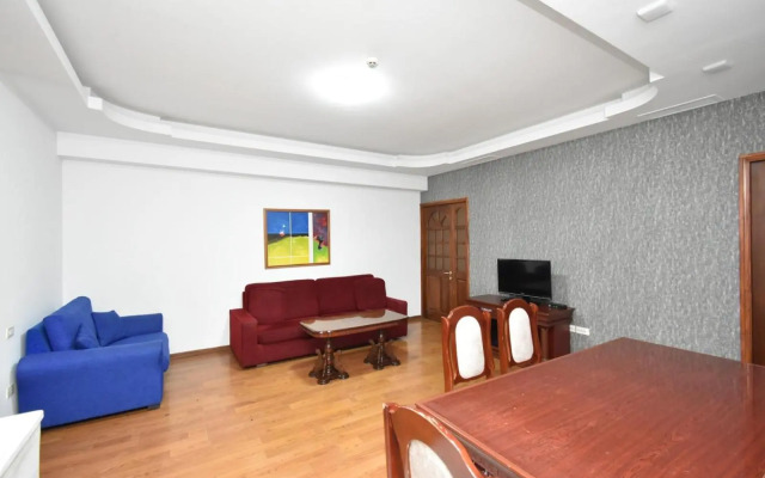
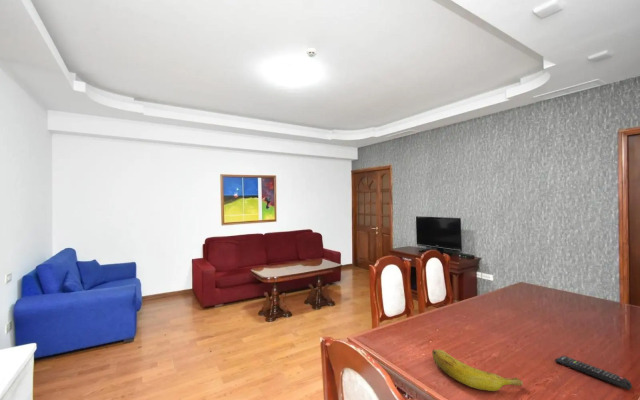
+ remote control (590, 370)
+ banana (467, 365)
